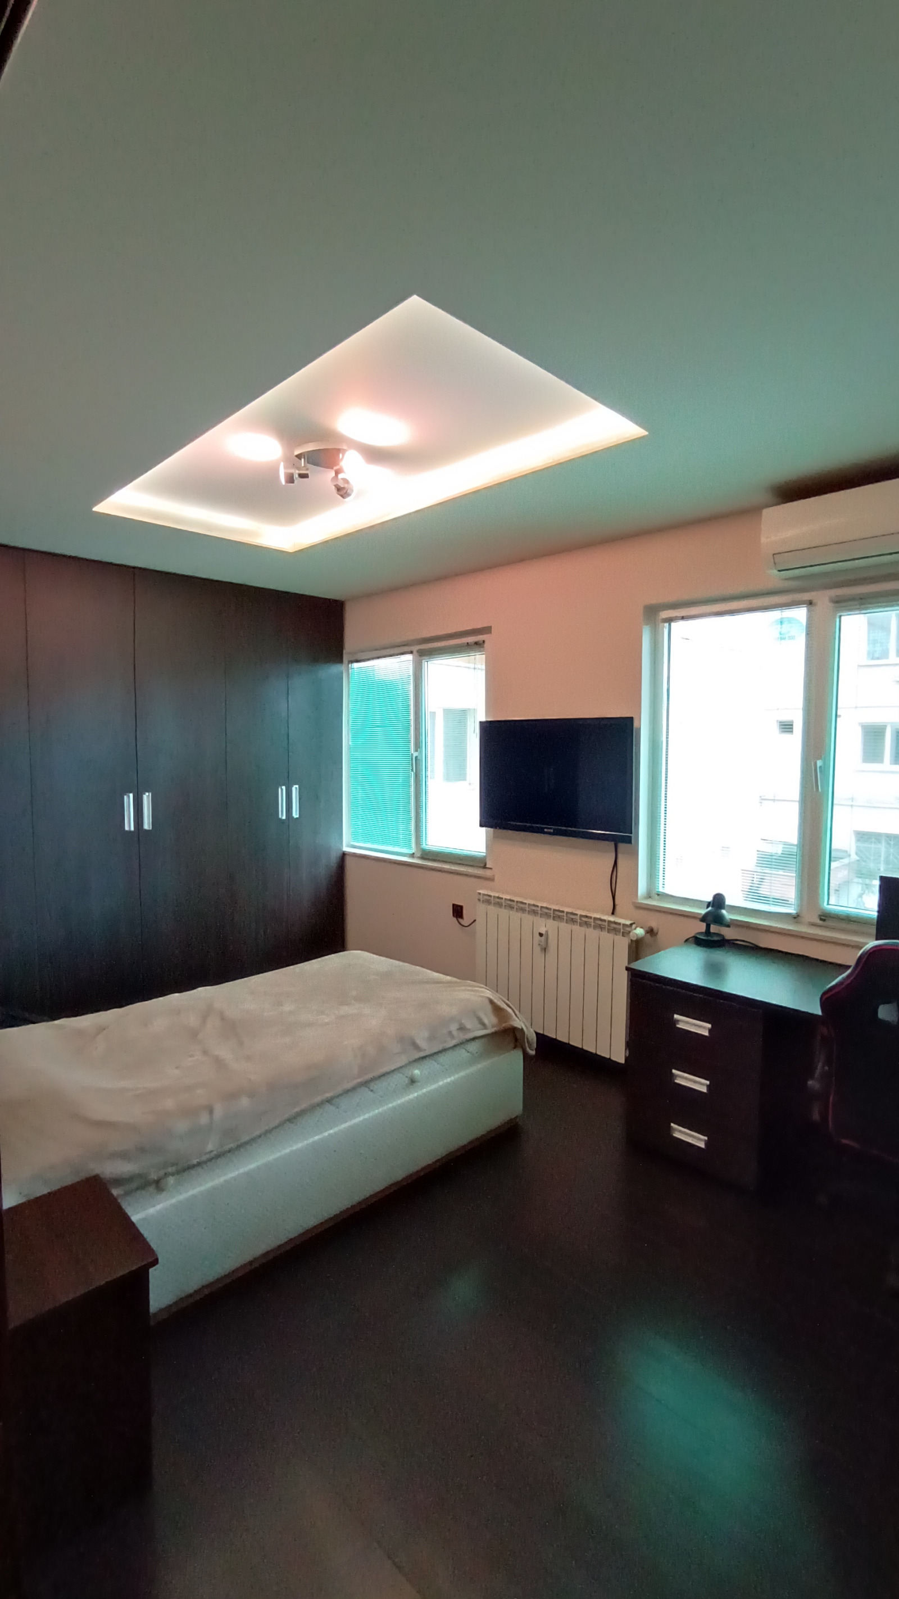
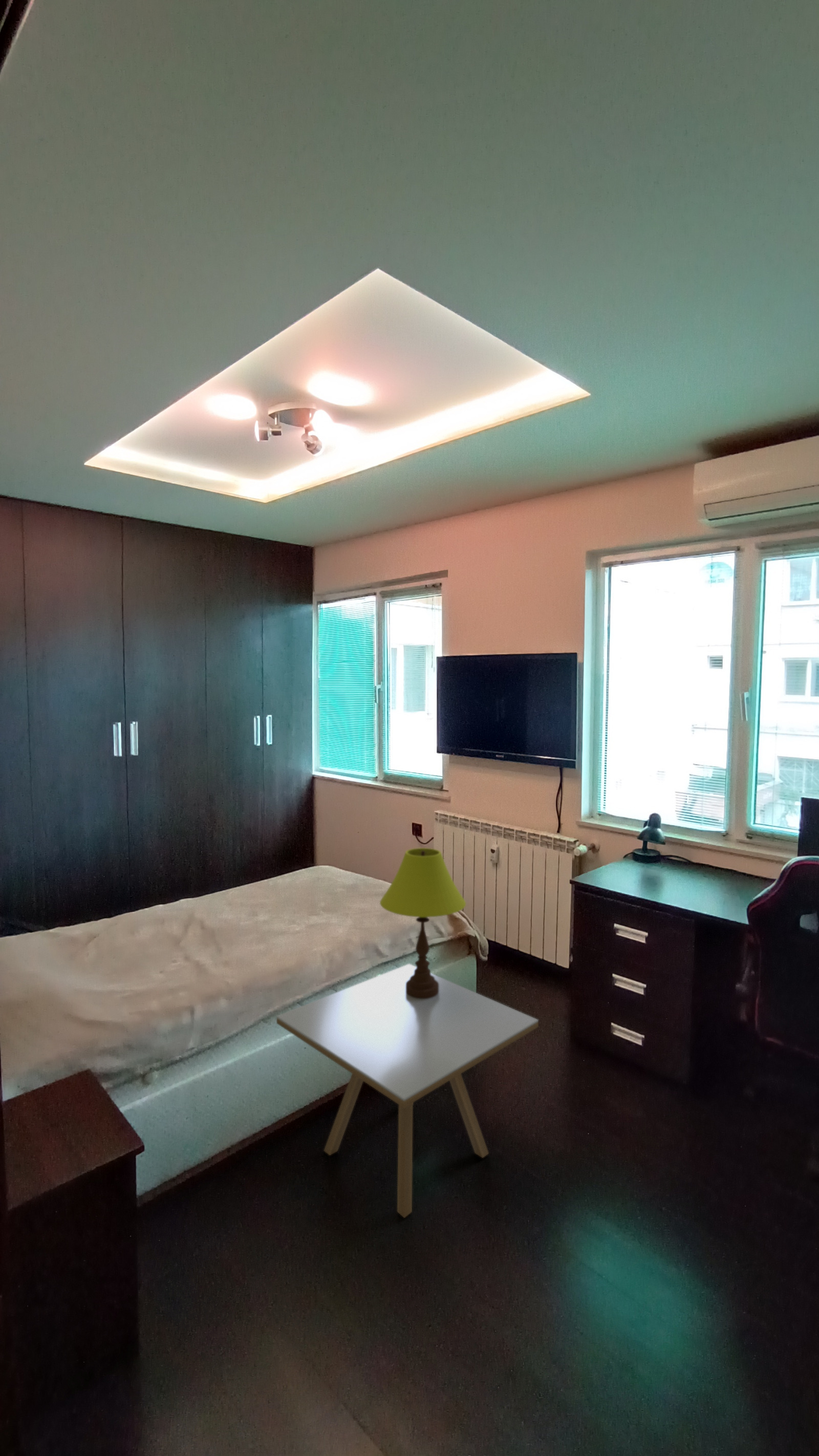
+ table lamp (422, 920)
+ side table (406, 1085)
